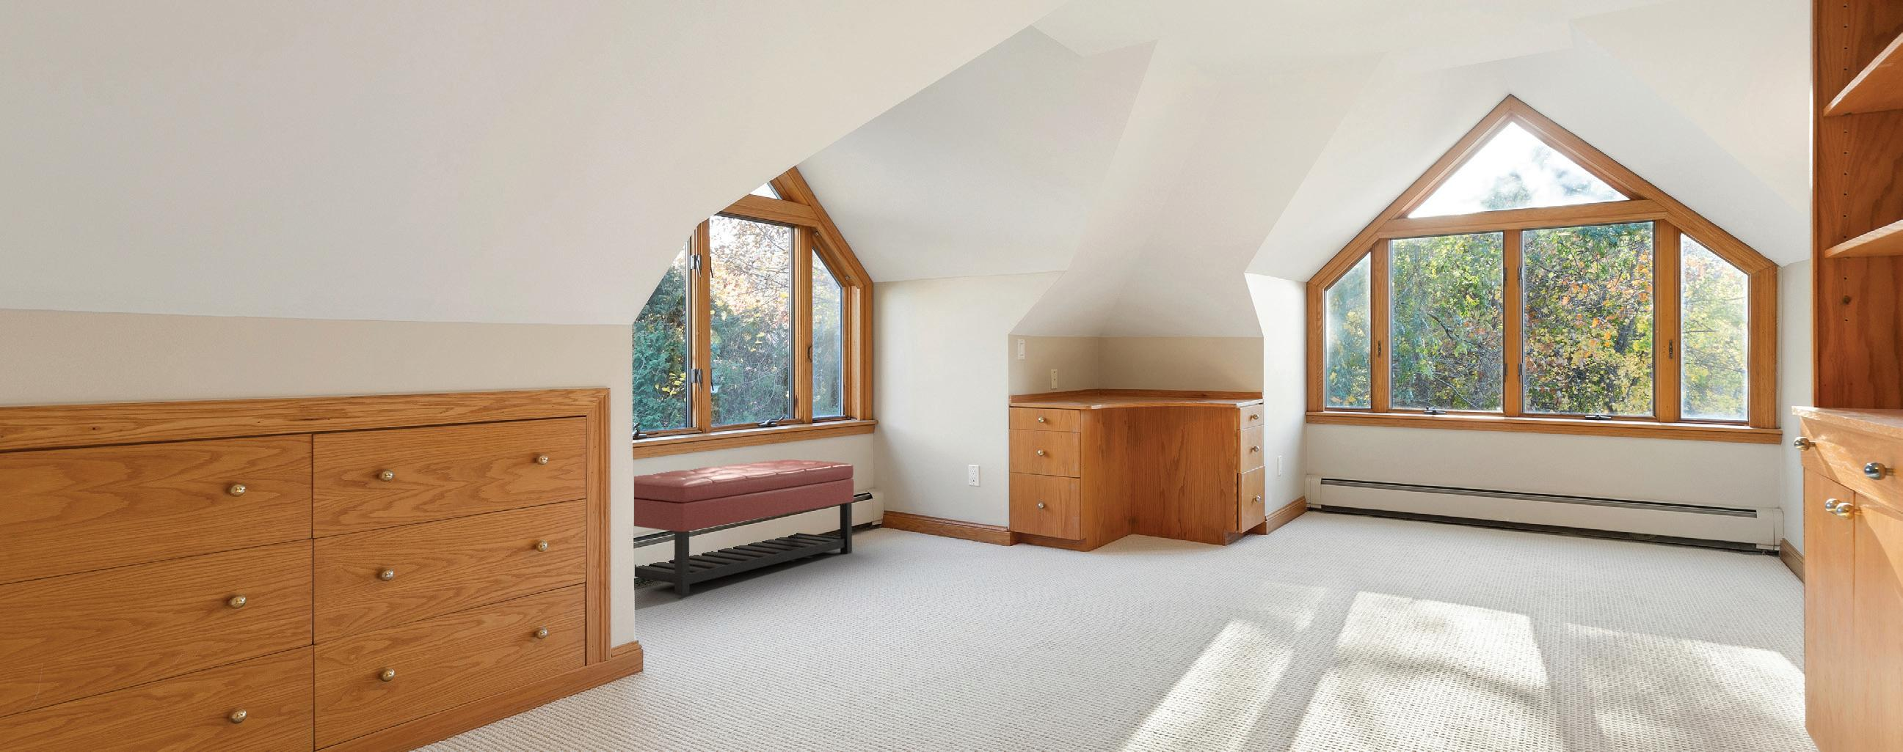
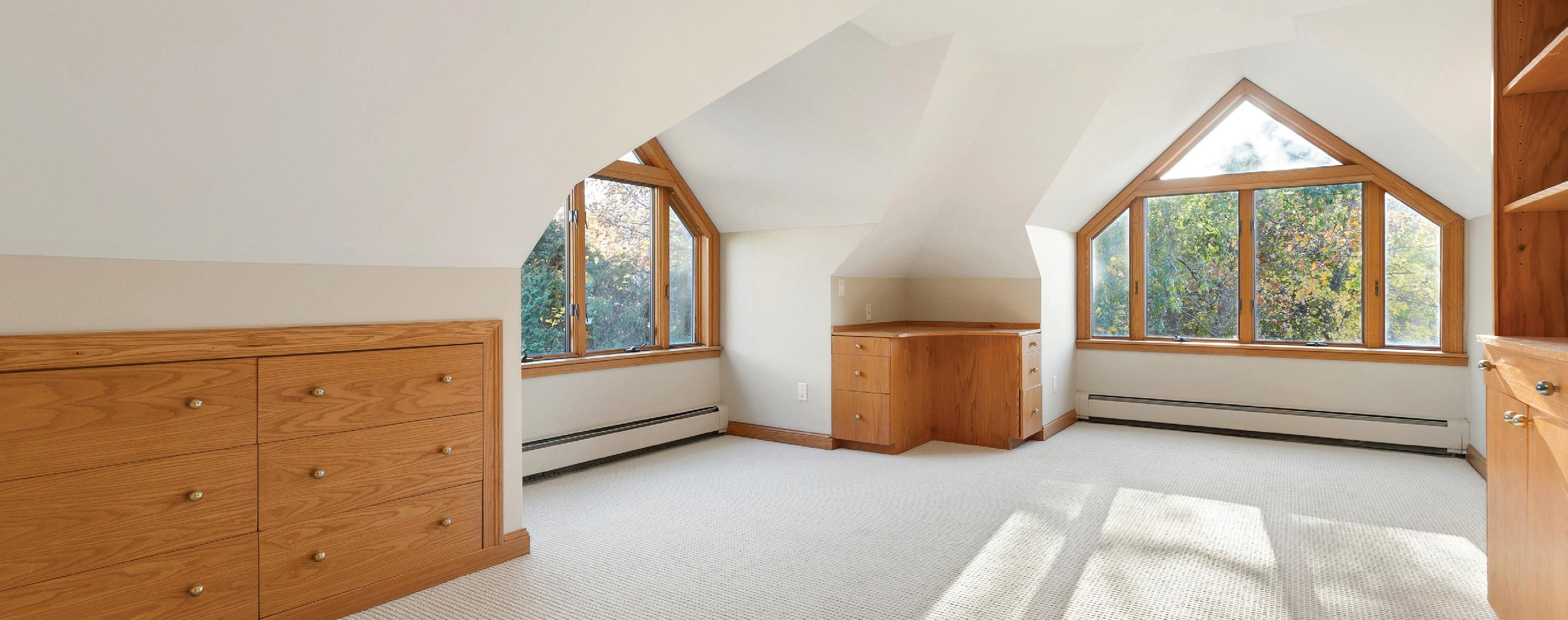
- ottoman (744, 518)
